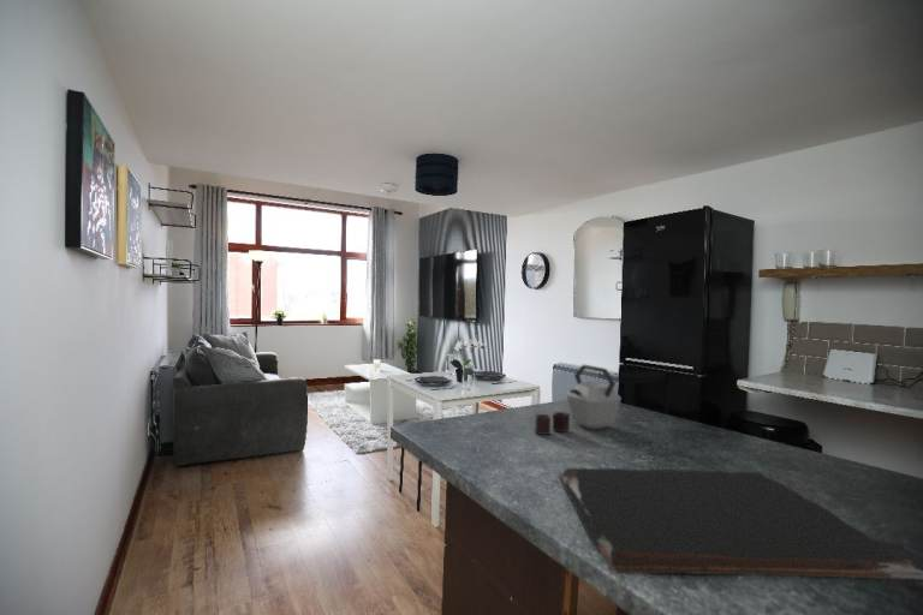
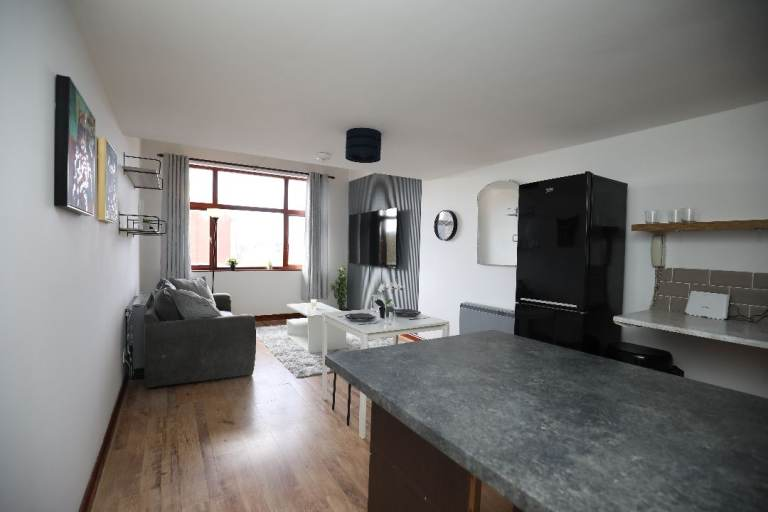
- kettle (574, 398)
- cutting board (702, 509)
